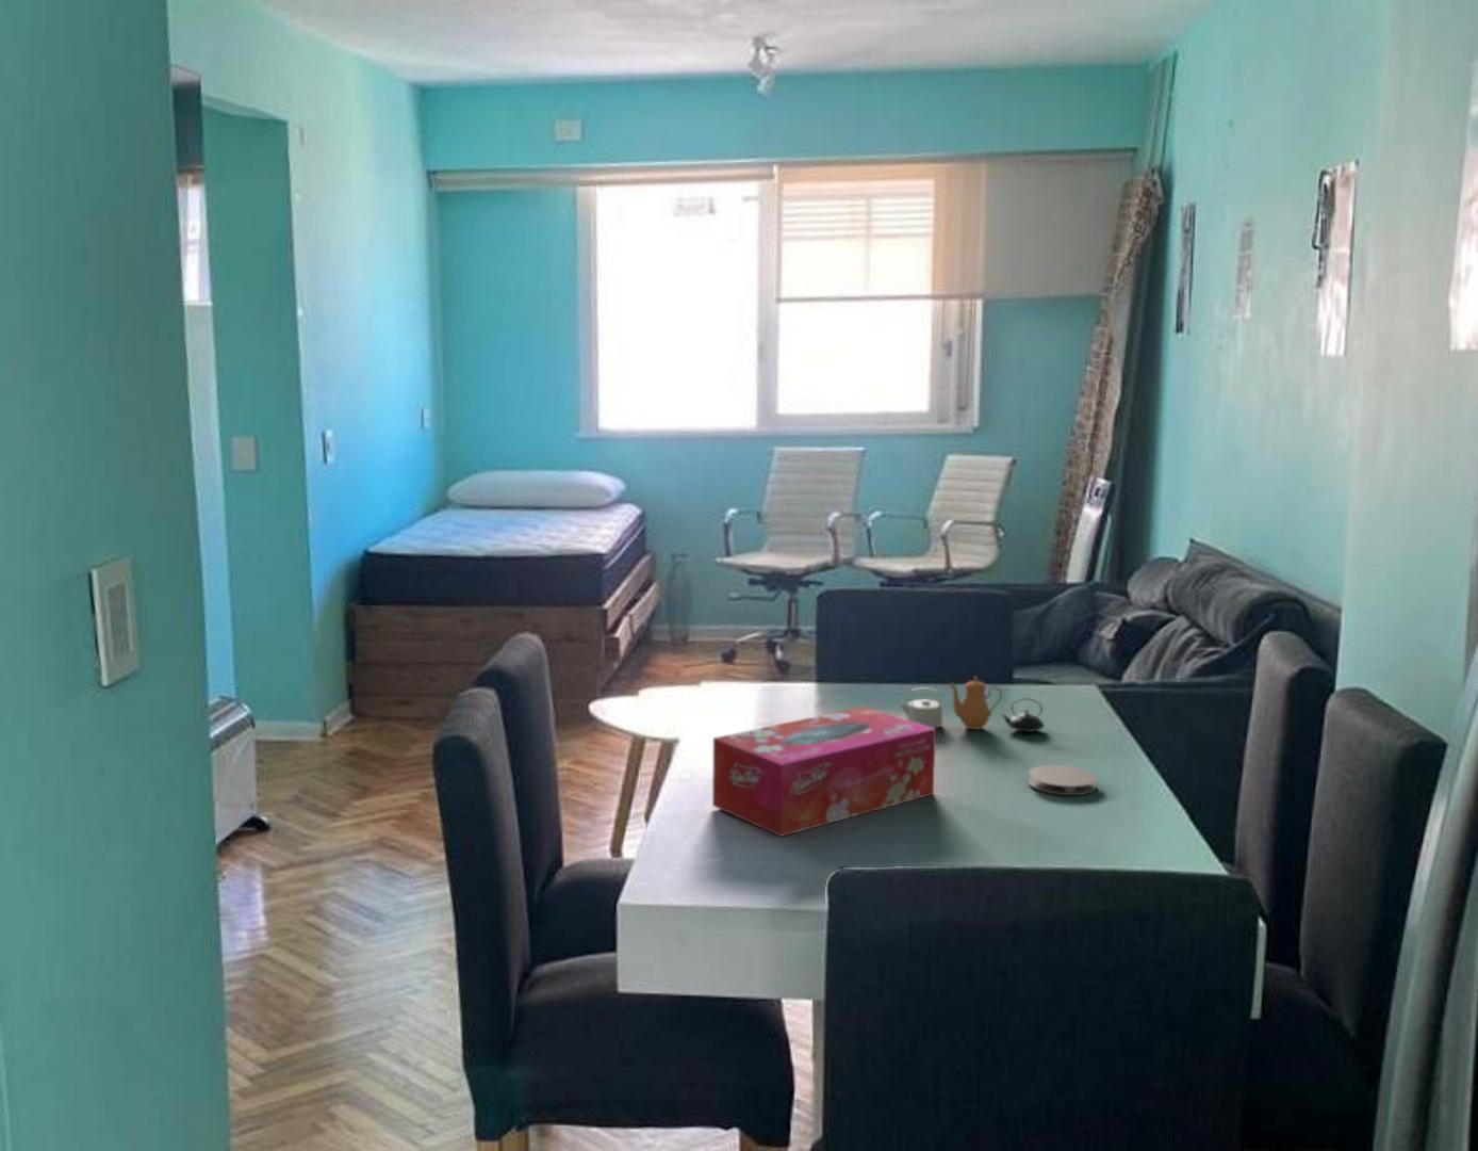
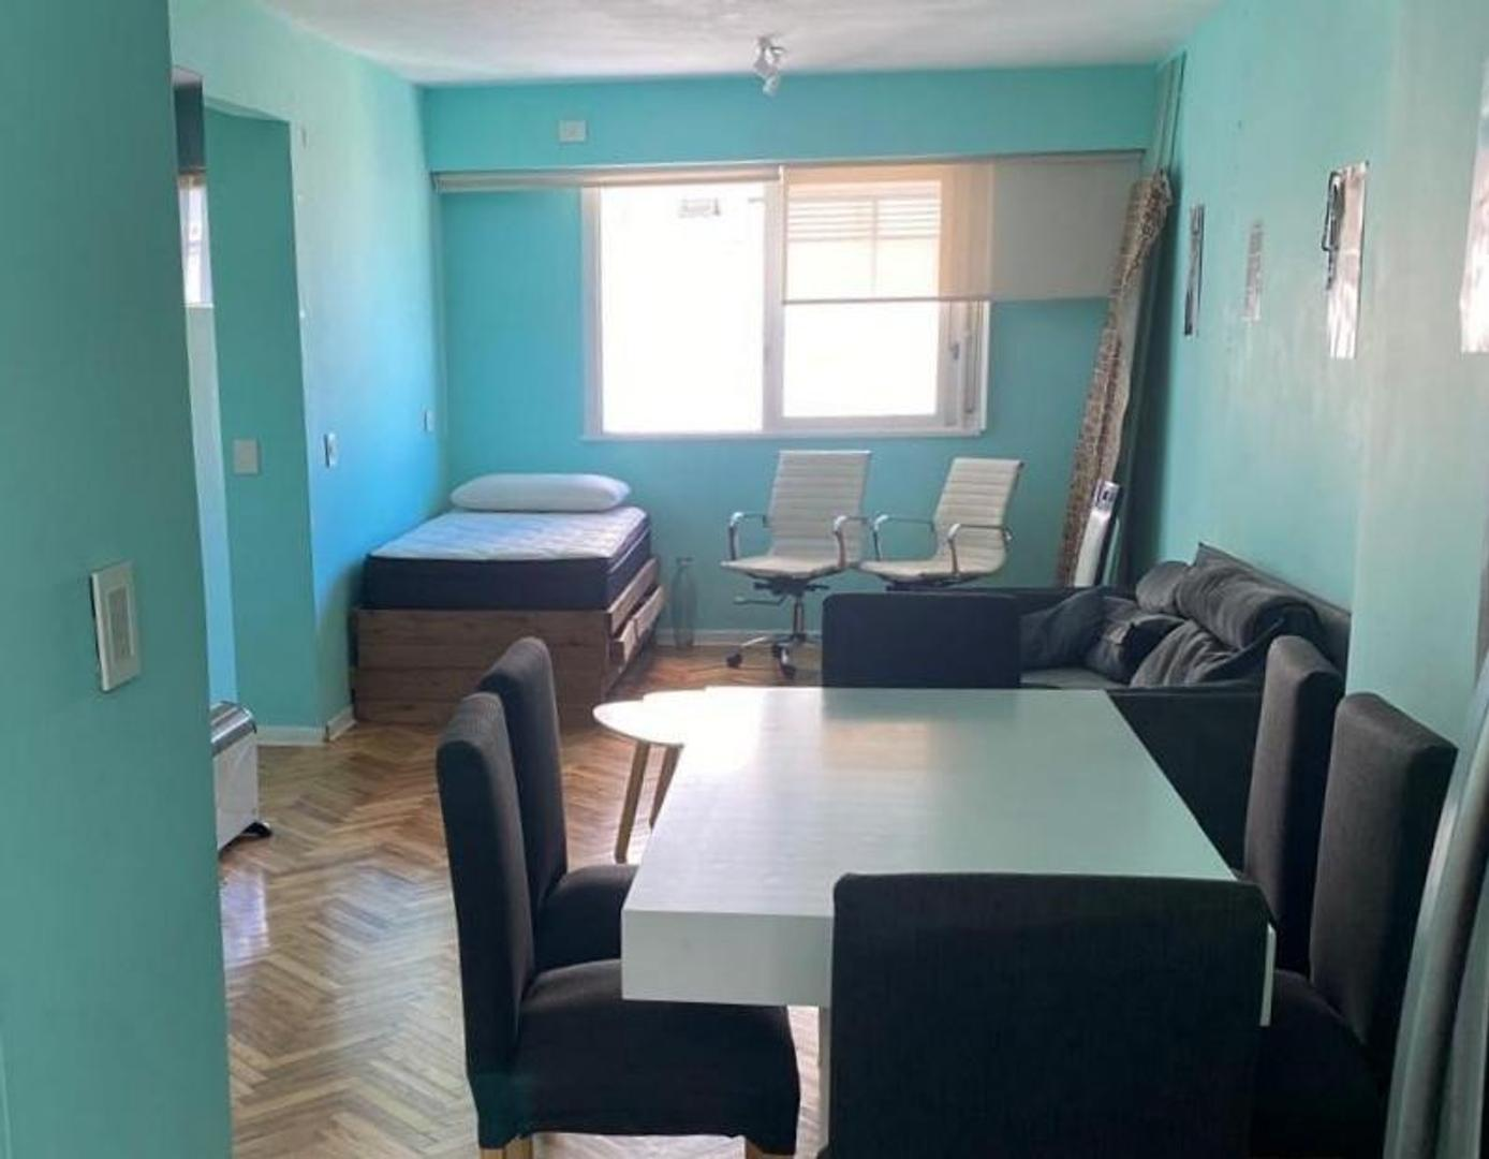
- tissue box (825, 766)
- teapot (971, 701)
- coaster (1062, 779)
